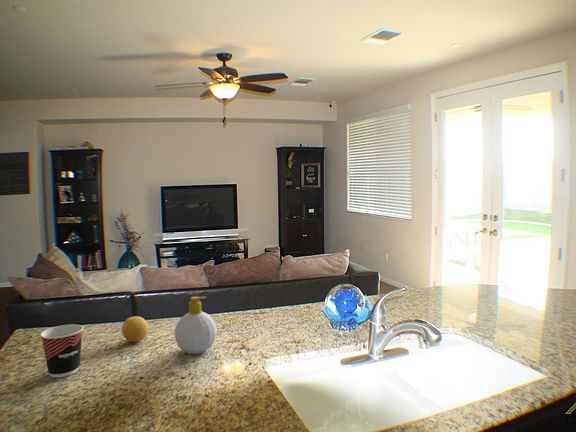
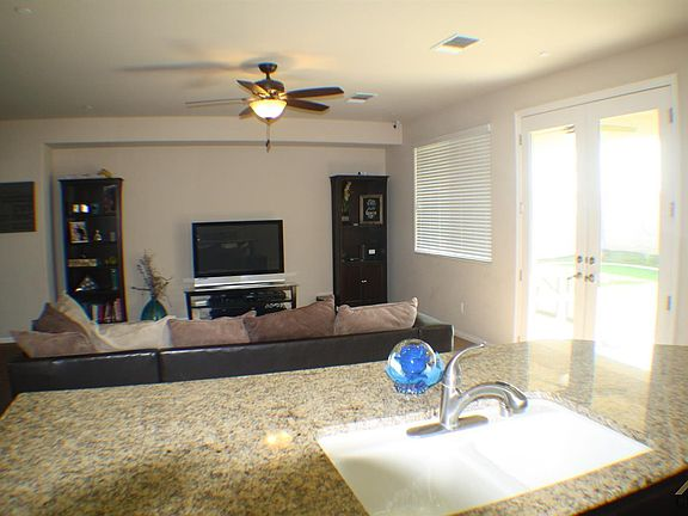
- fruit (135, 328)
- cup (63, 351)
- soap bottle (195, 323)
